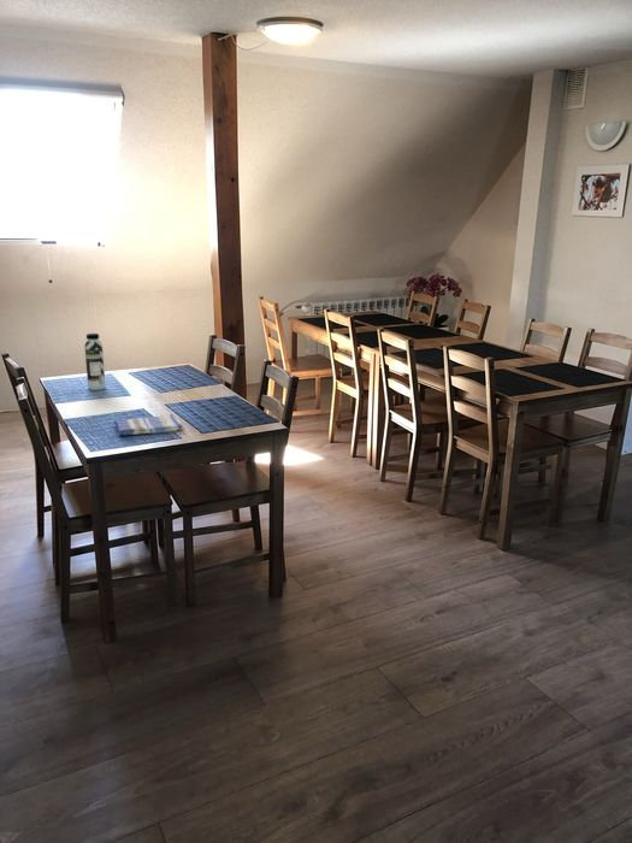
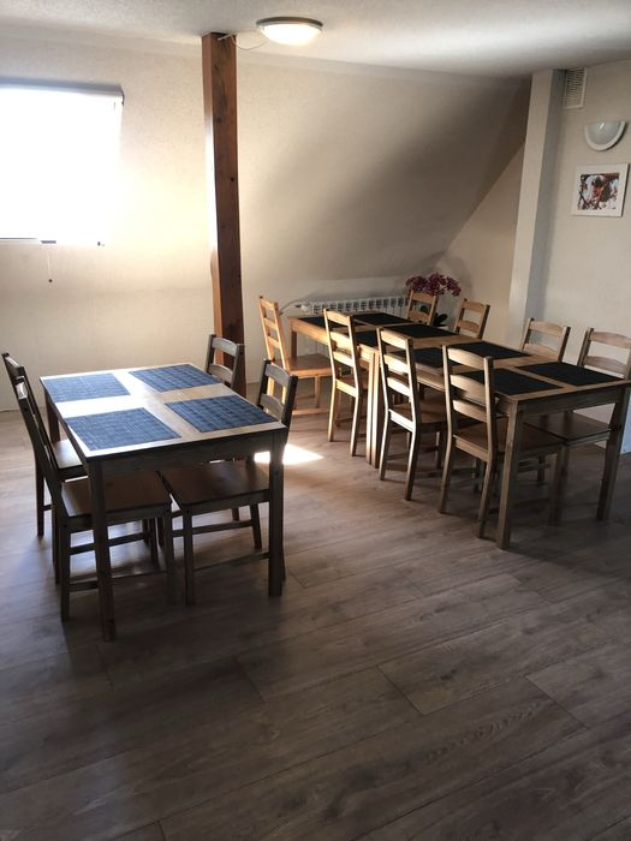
- water bottle (94, 361)
- dish towel (148, 424)
